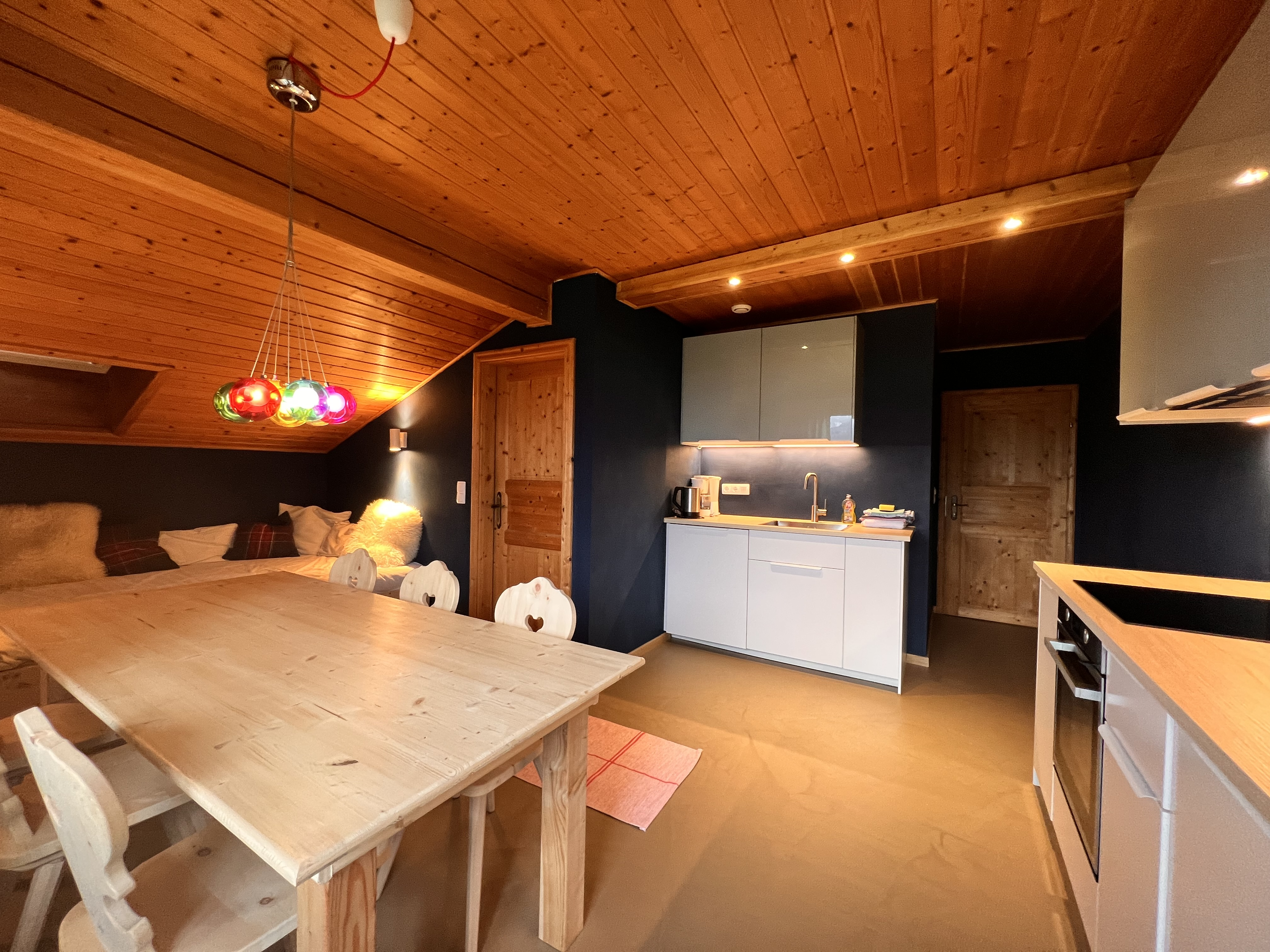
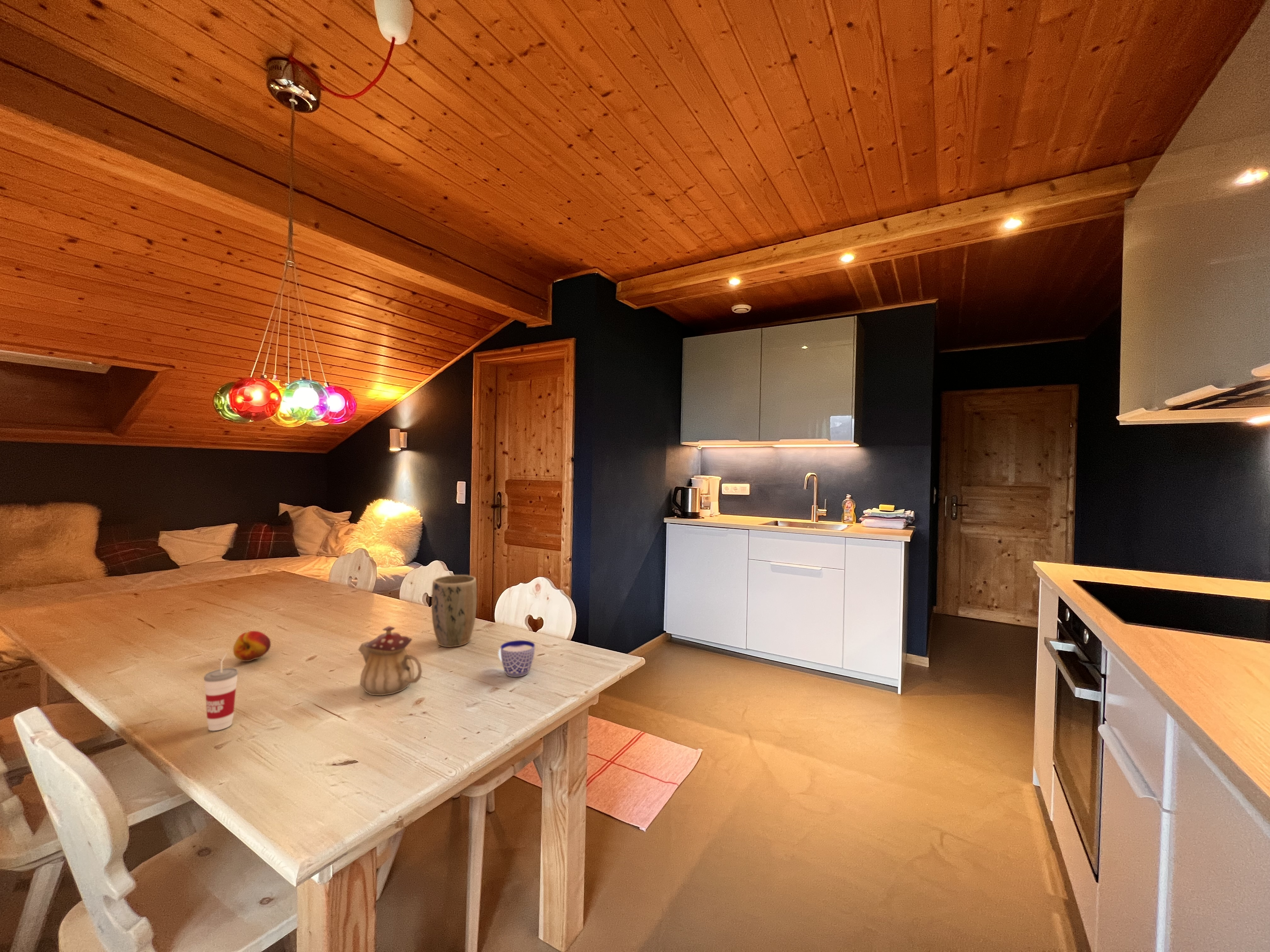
+ fruit (252, 645)
+ cup (514, 658)
+ teapot (391, 657)
+ plant pot (454, 610)
+ cup (221, 690)
